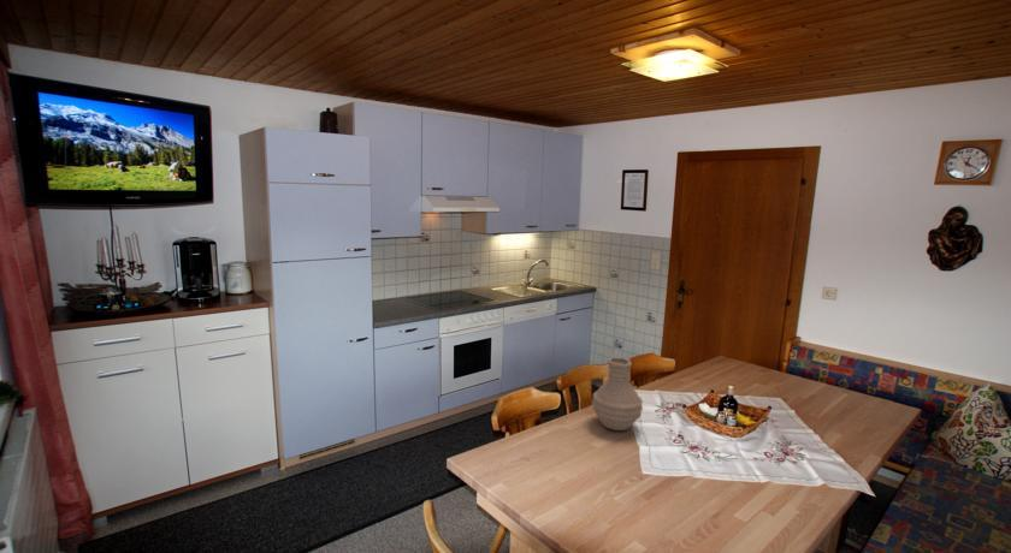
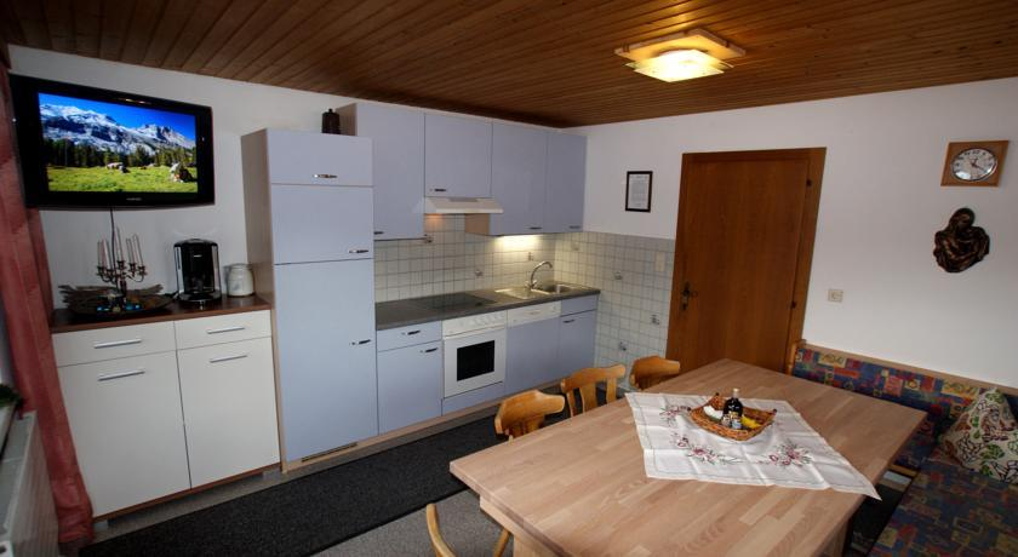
- vase (617, 393)
